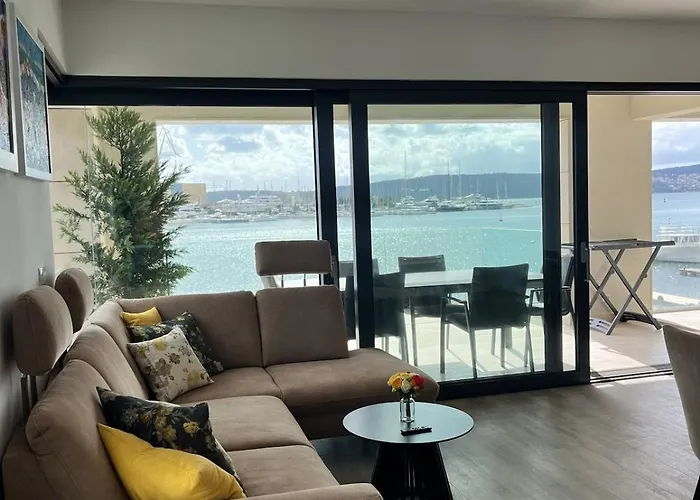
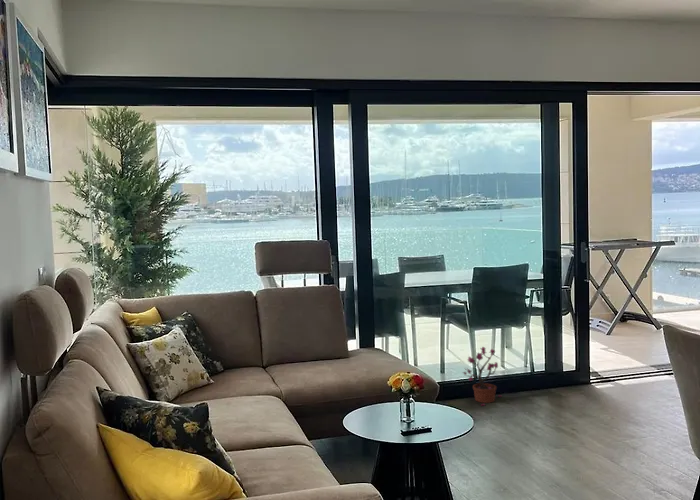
+ potted plant (487, 375)
